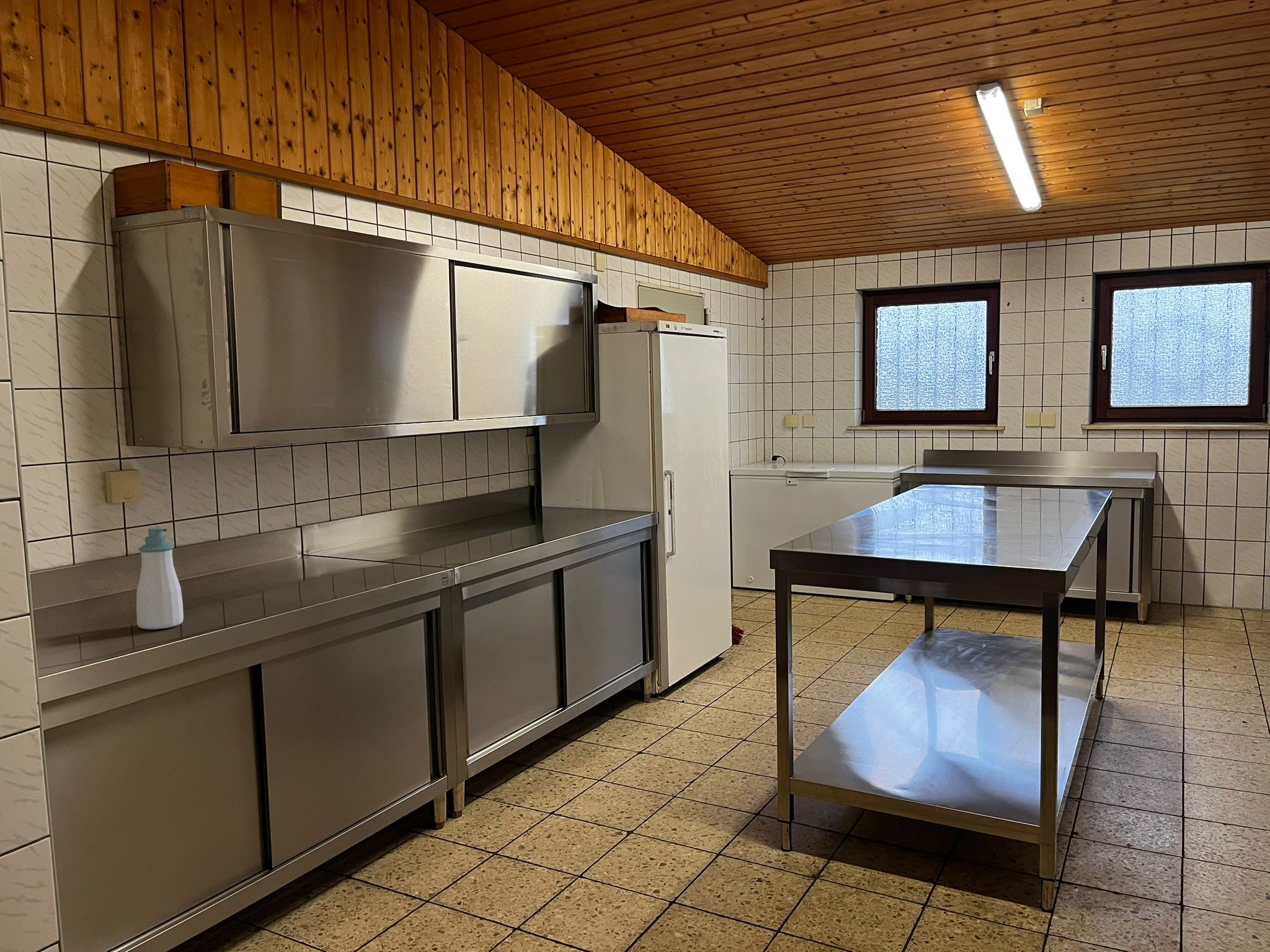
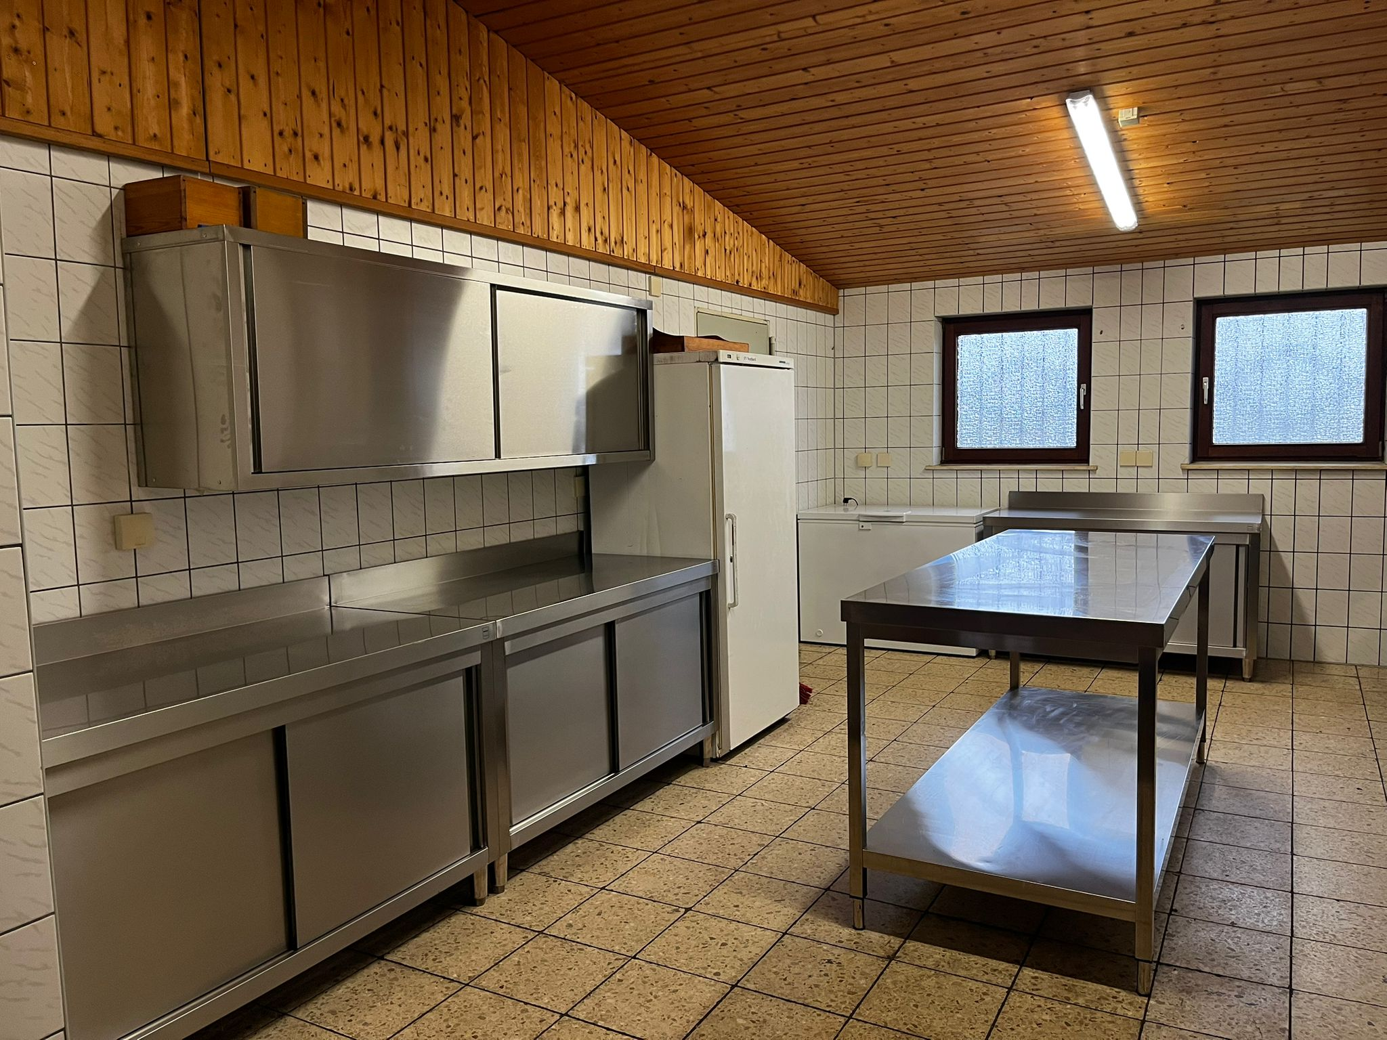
- soap bottle (158, 577)
